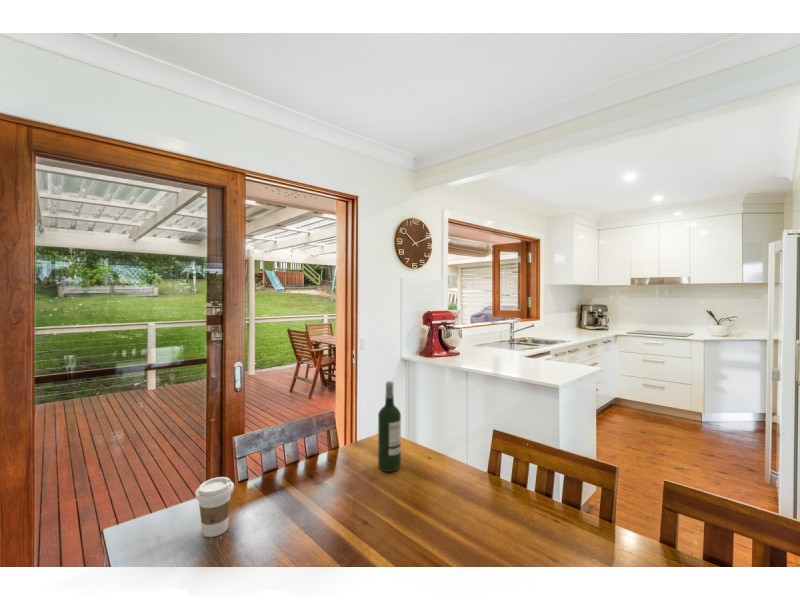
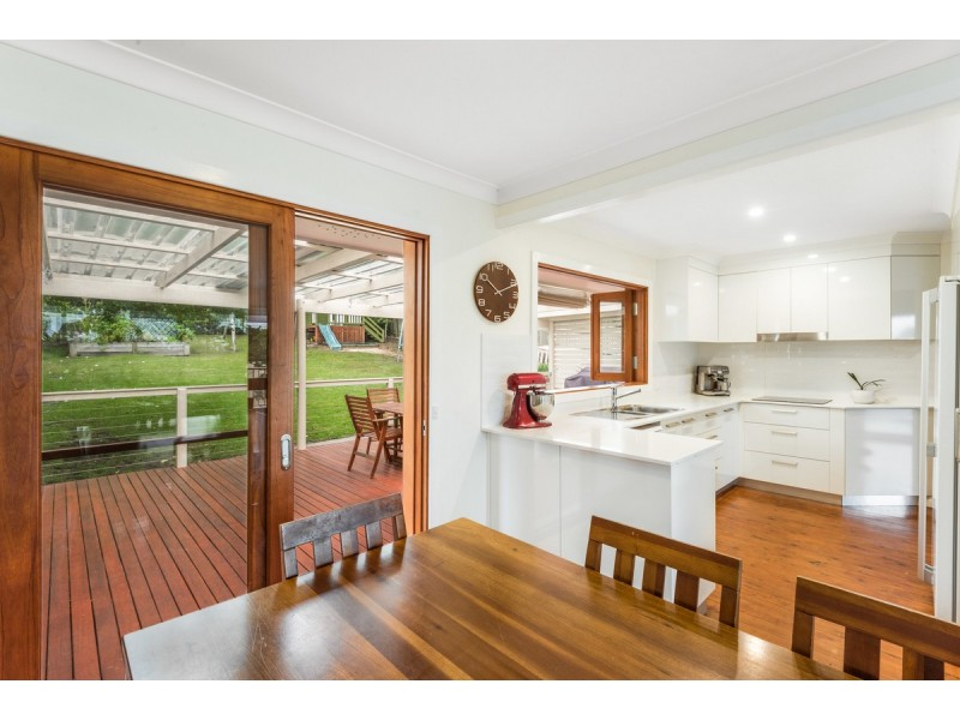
- coffee cup (215, 506)
- wine bottle (389, 424)
